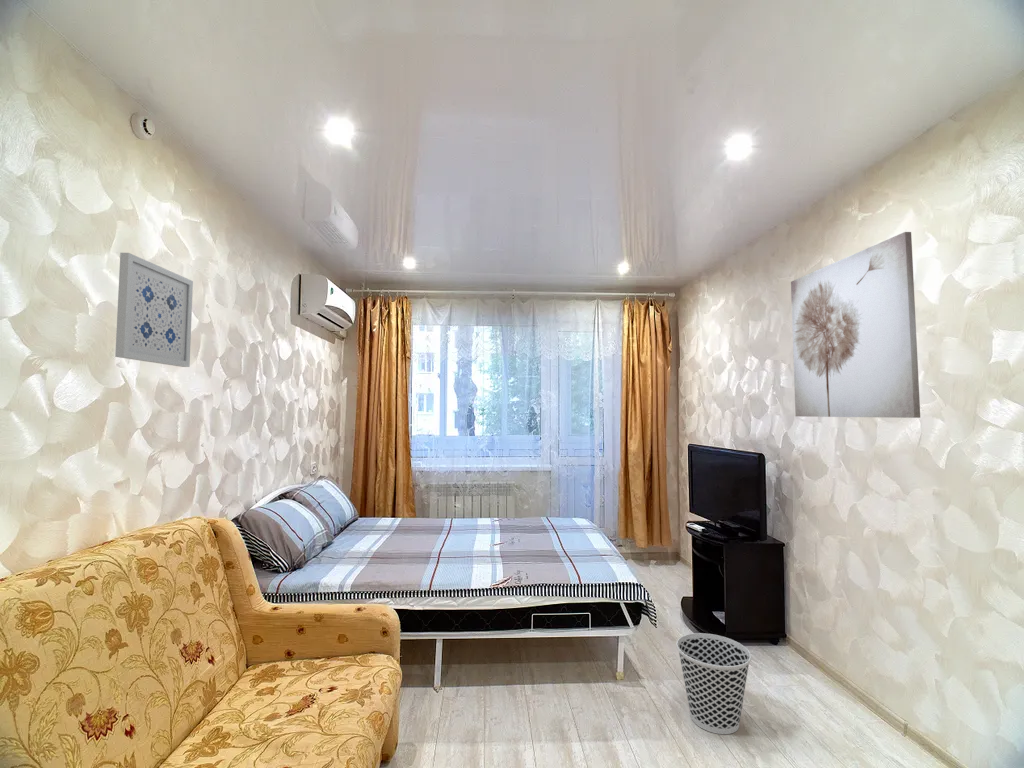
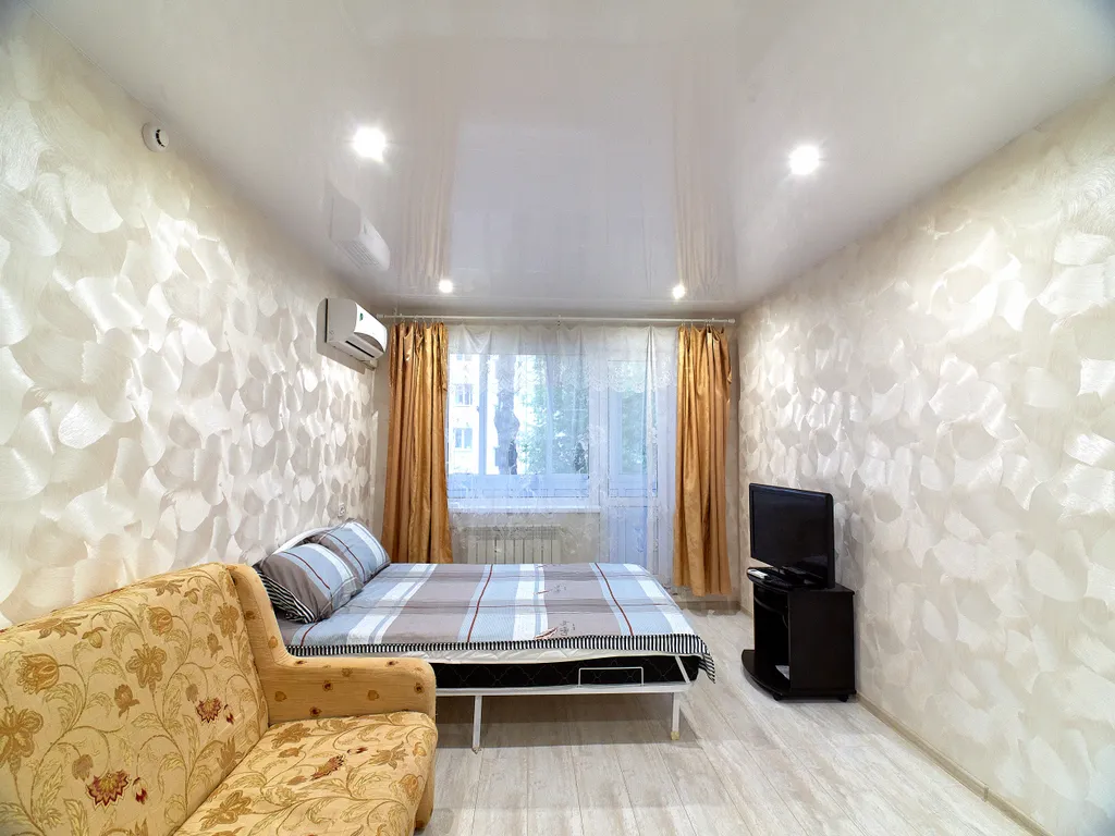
- wall art (158, 315)
- wall art (844, 338)
- wastebasket (713, 683)
